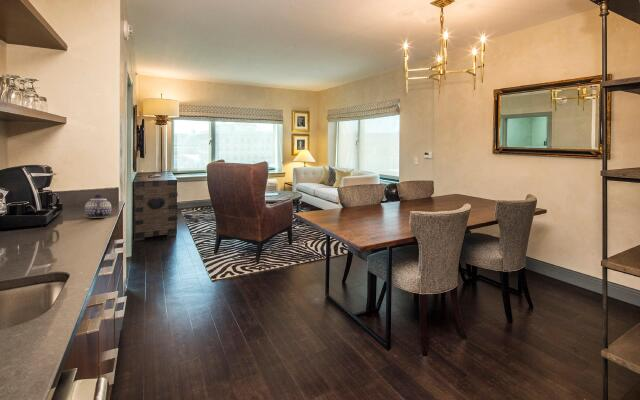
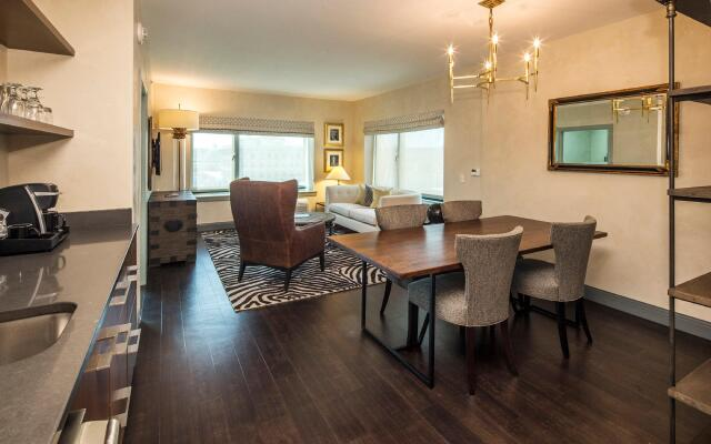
- teapot (98, 205)
